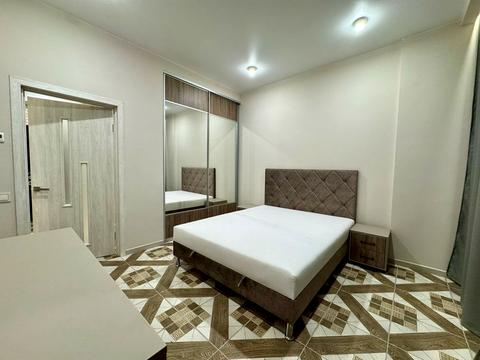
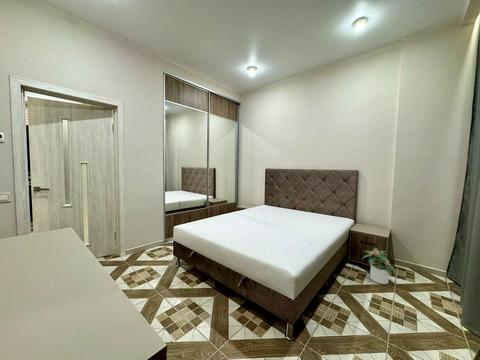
+ potted plant (377, 265)
